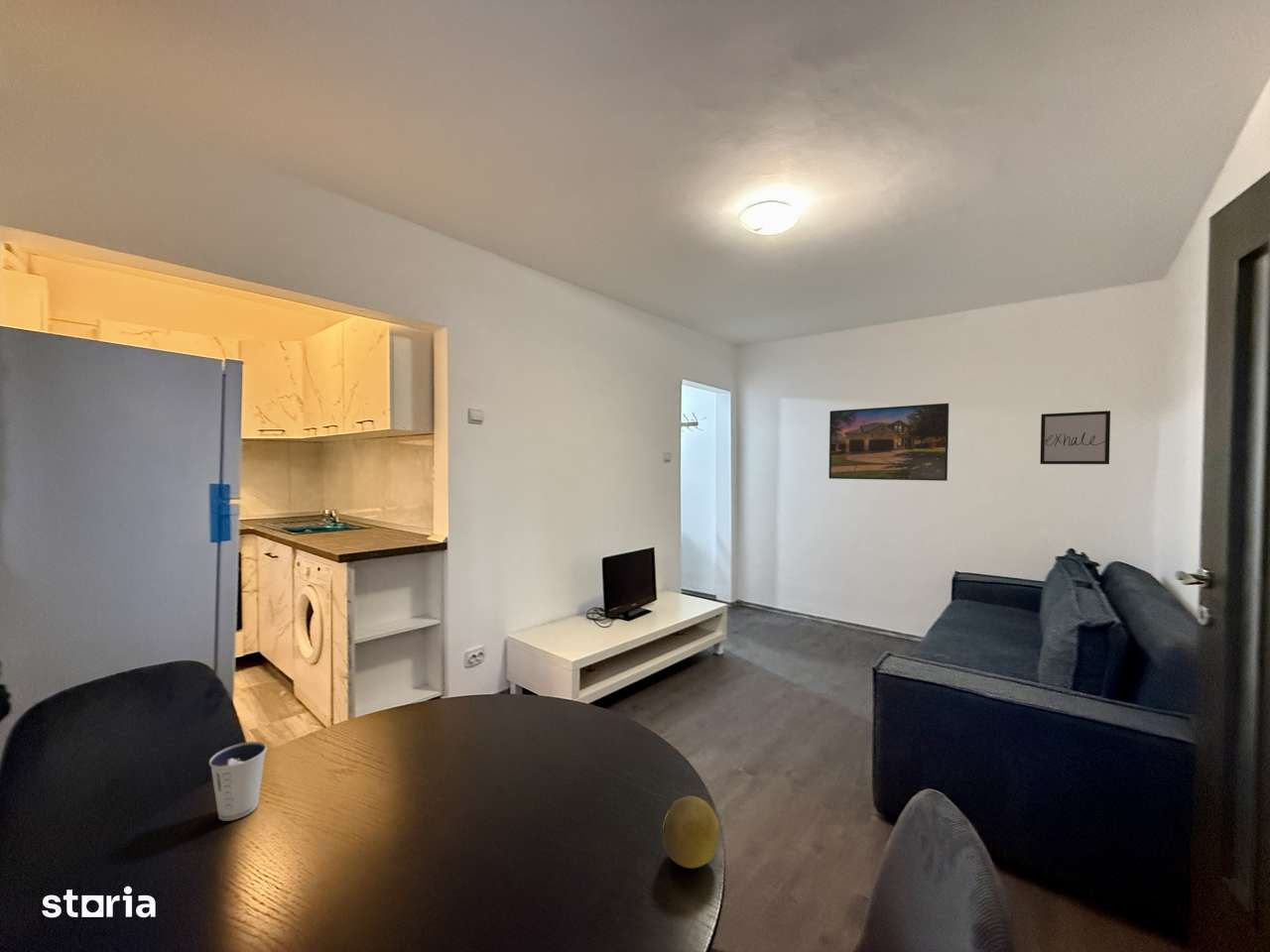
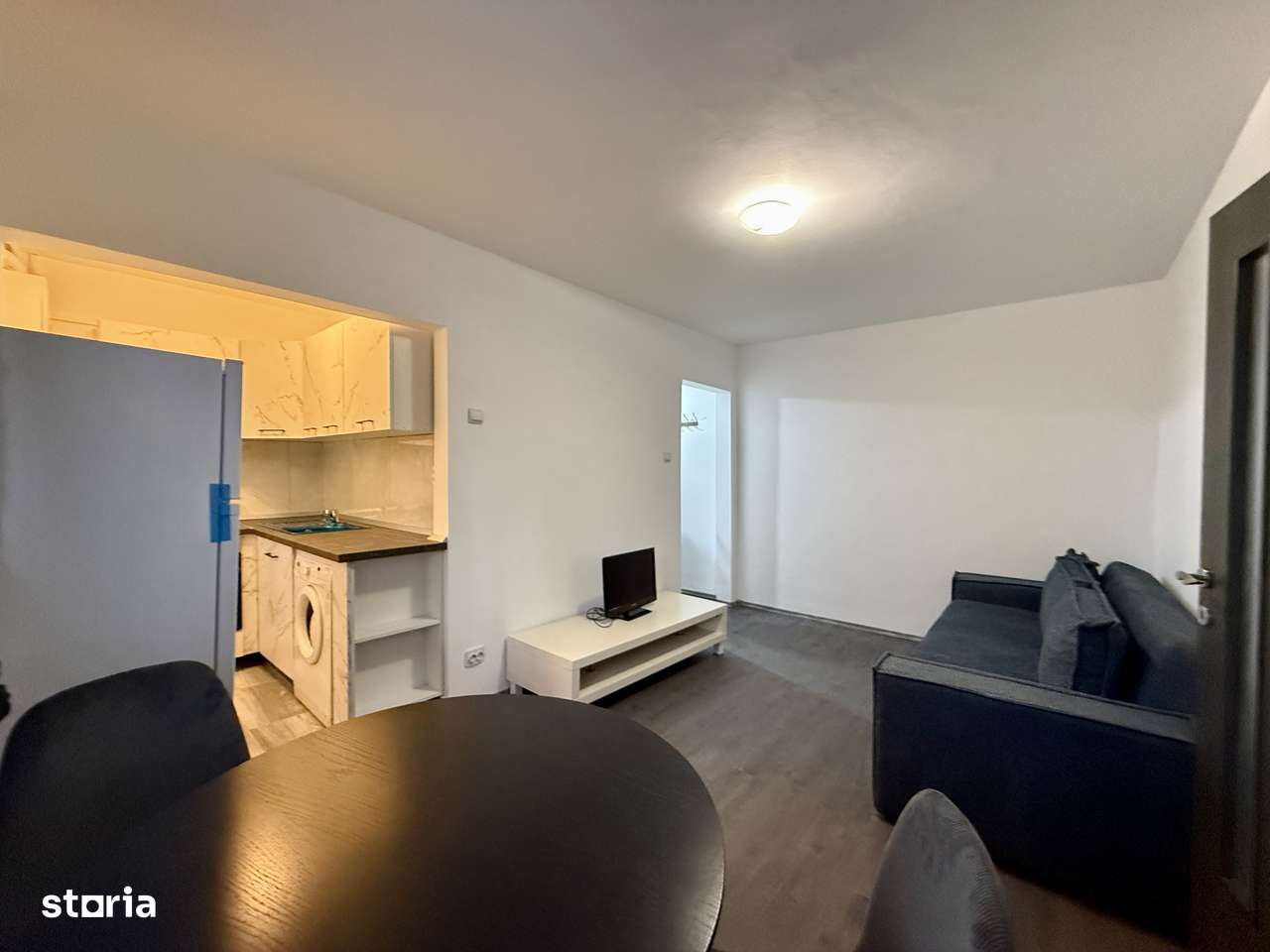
- fruit (690, 831)
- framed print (884, 443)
- dixie cup (238, 781)
- wall art (1074, 438)
